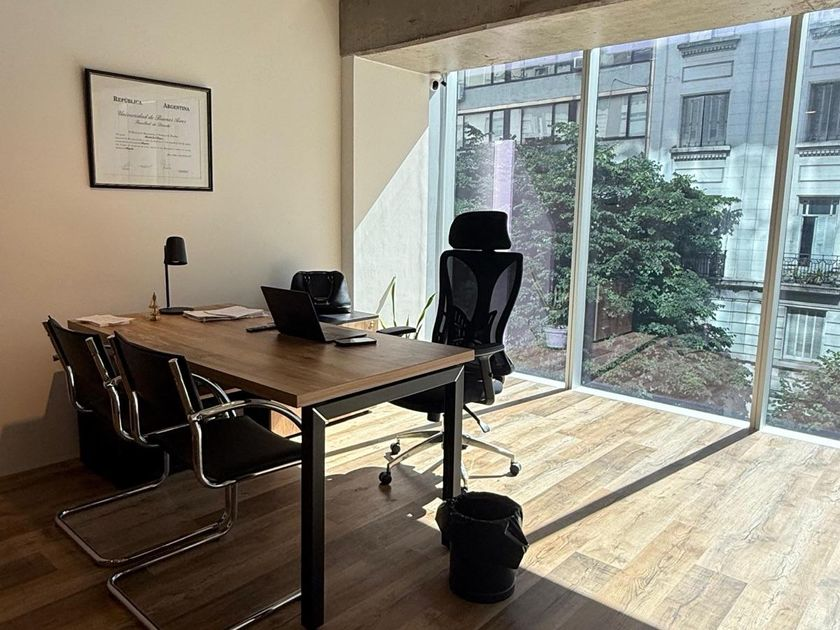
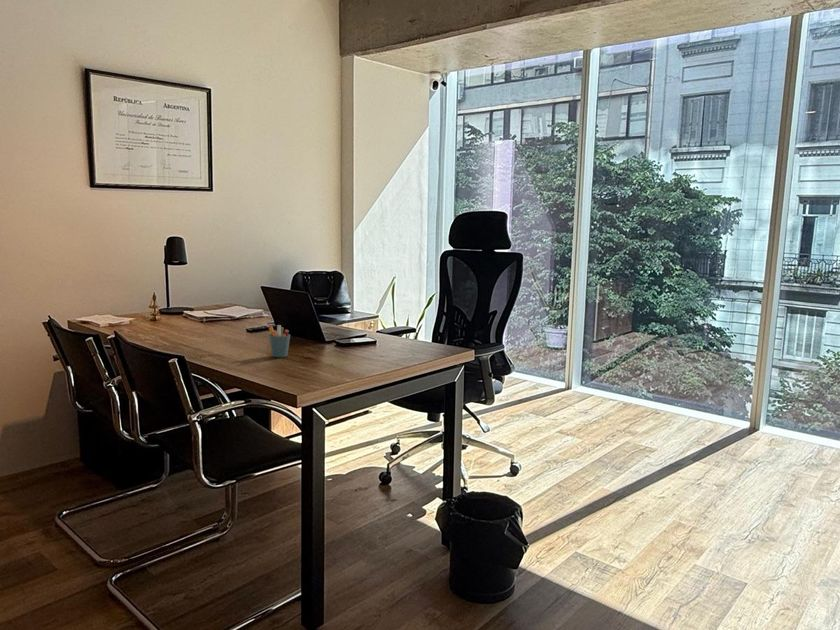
+ pen holder (279, 339)
